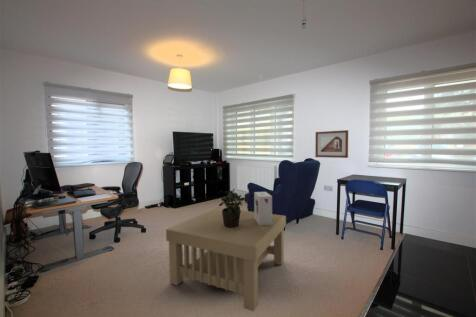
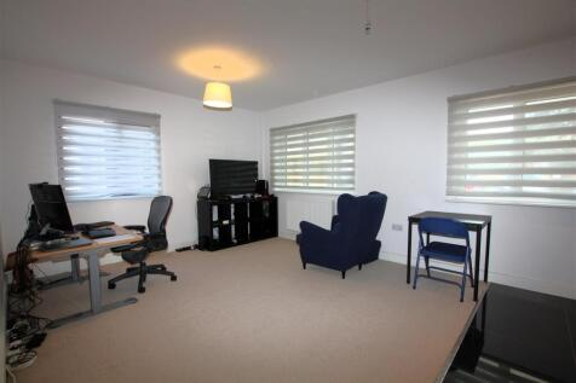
- coffee table (231, 246)
- decorative box (262, 207)
- potted plant (232, 207)
- picture frame (331, 144)
